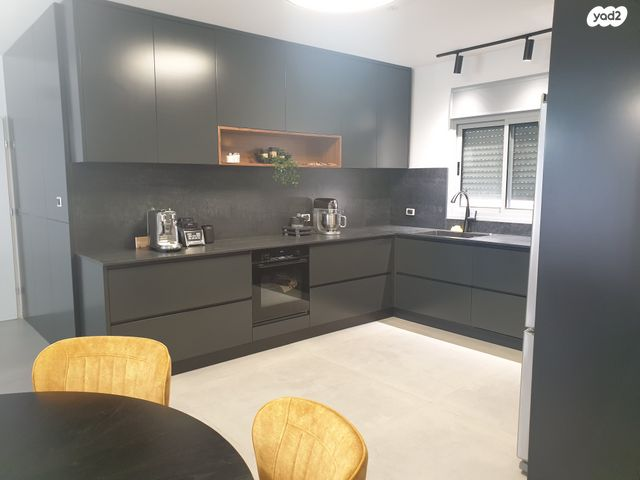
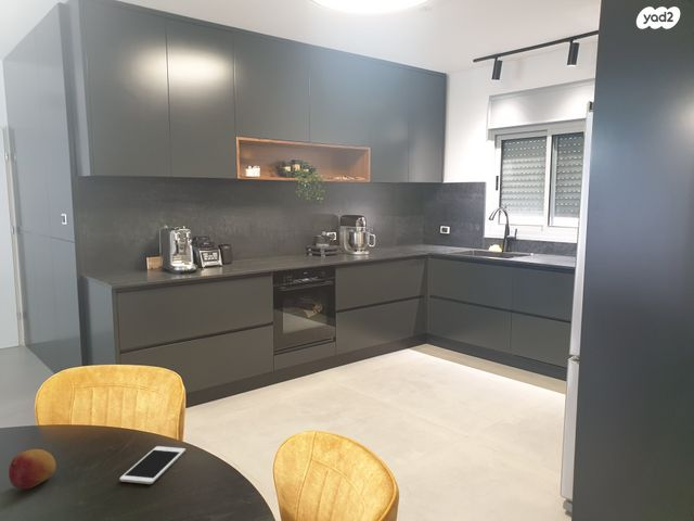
+ fruit (33, 467)
+ cell phone (154, 463)
